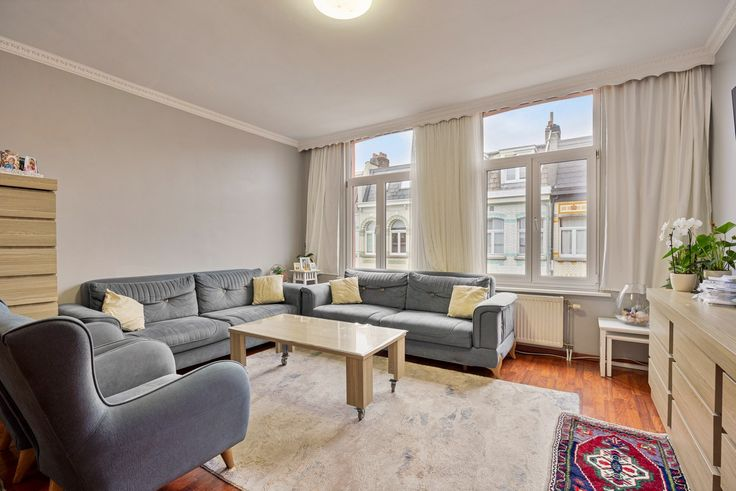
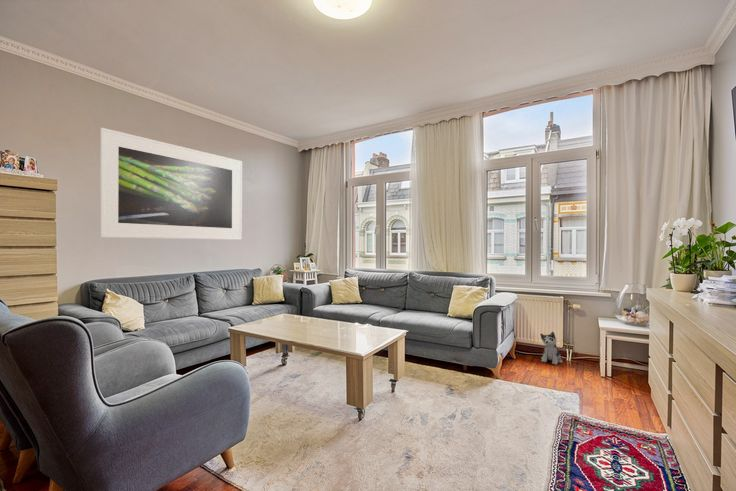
+ plush toy (551, 345)
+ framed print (182, 192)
